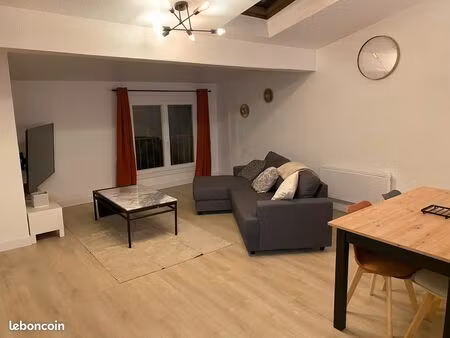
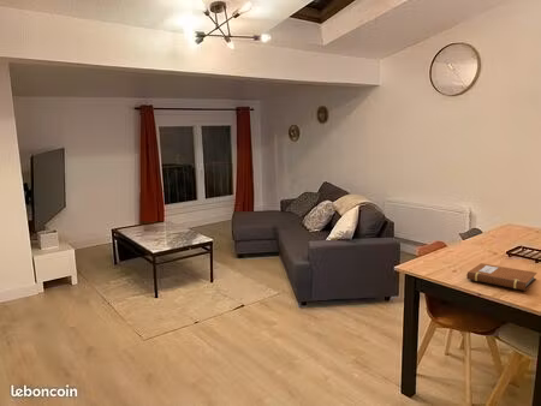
+ notebook (499, 275)
